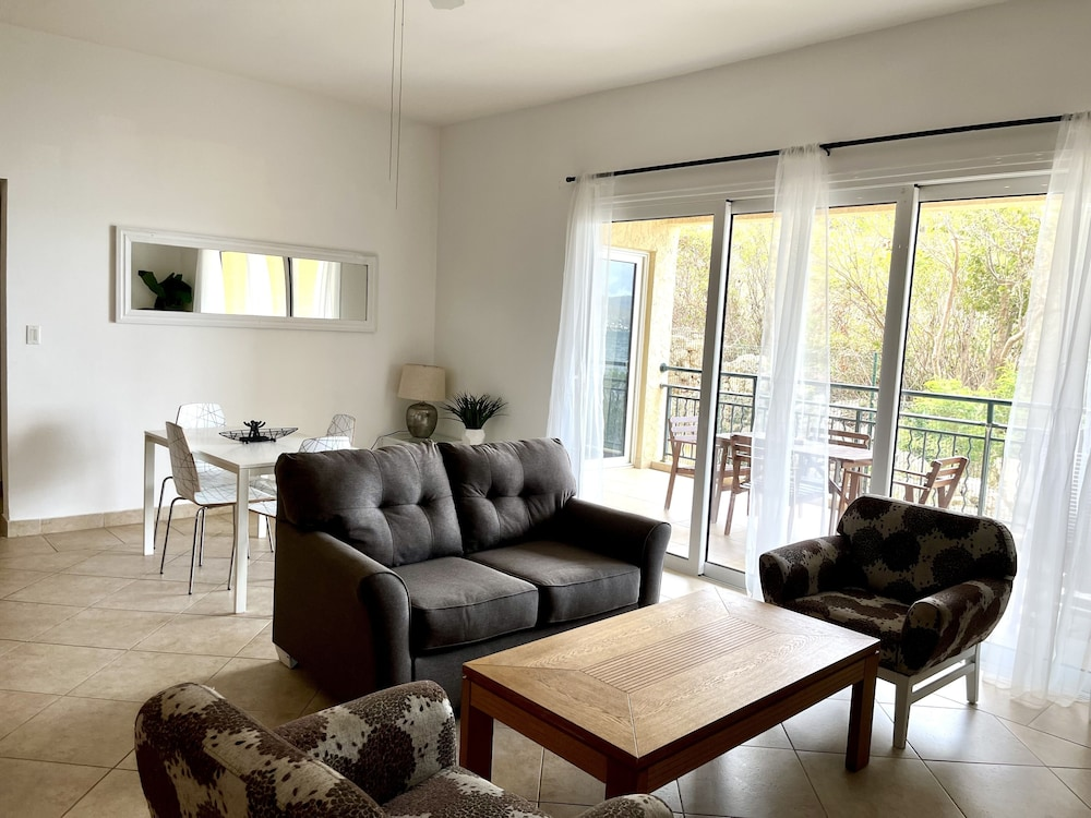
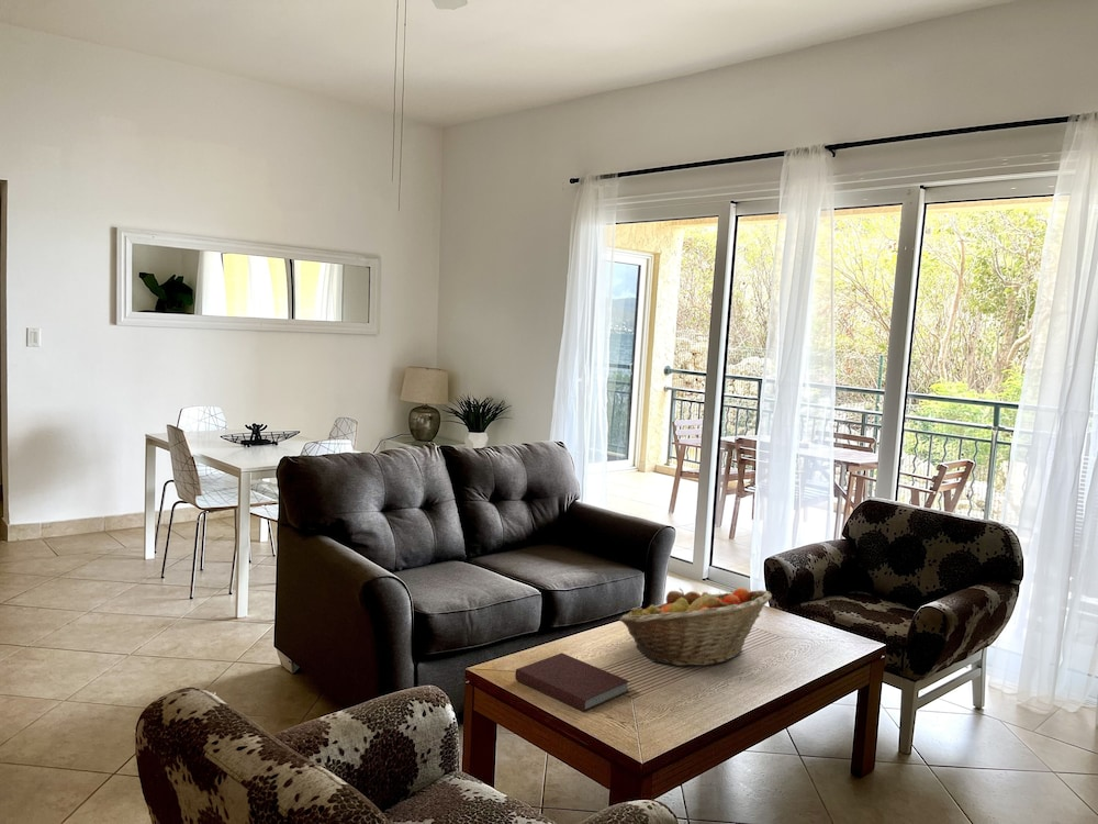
+ notebook (571, 680)
+ fruit basket (695, 617)
